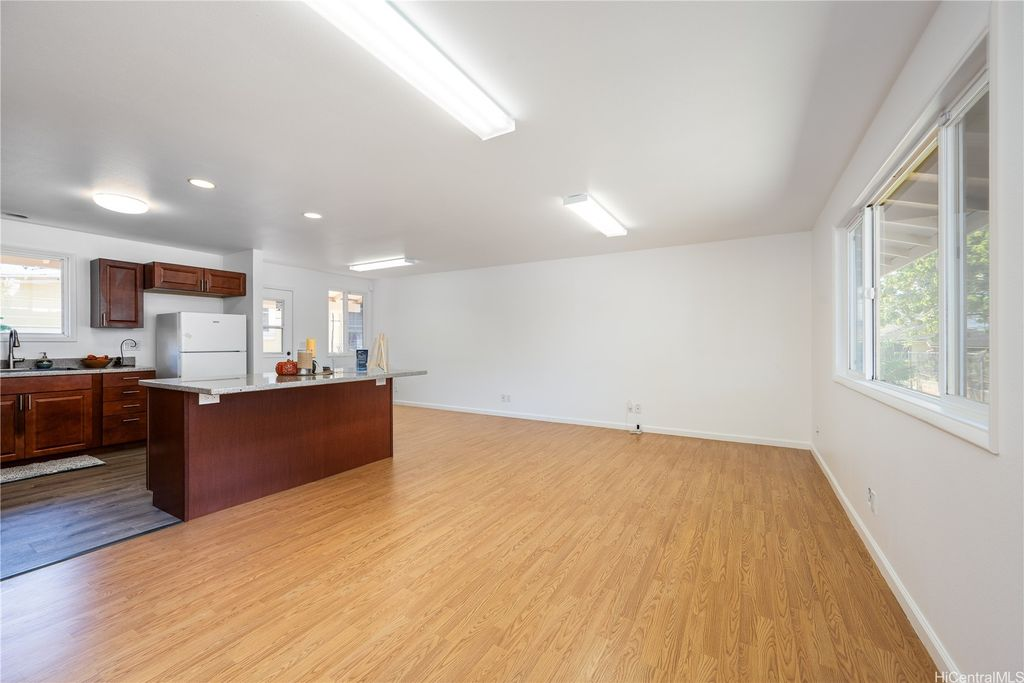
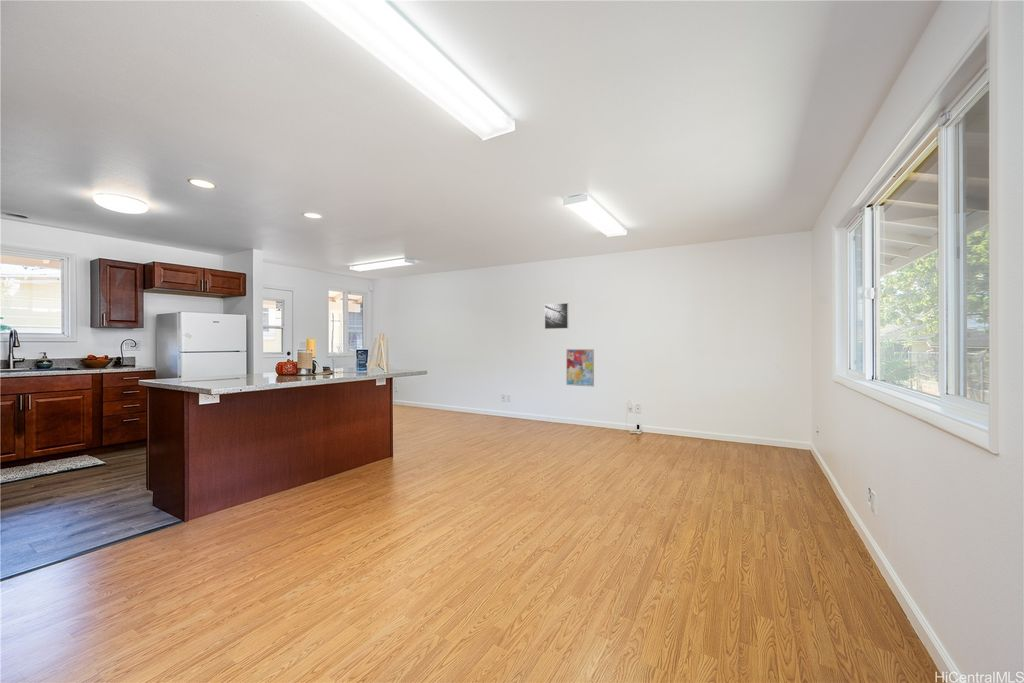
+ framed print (556, 316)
+ wall art (579, 367)
